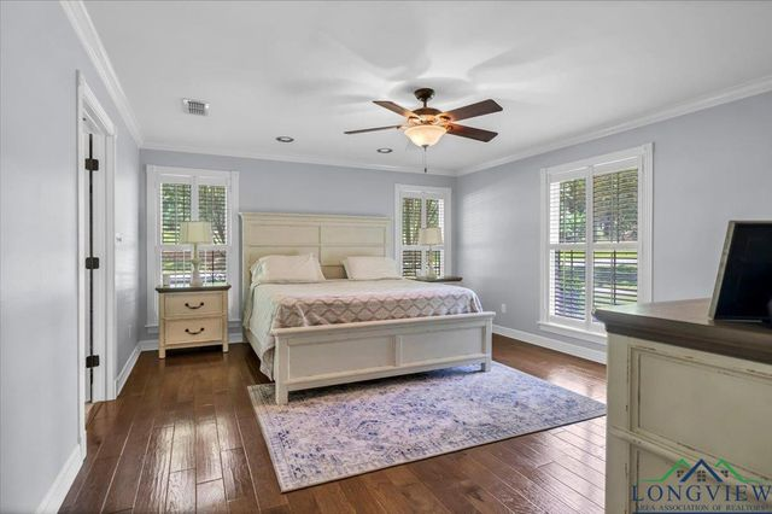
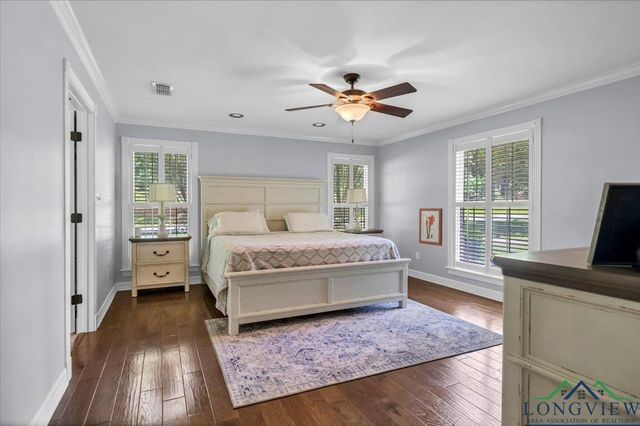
+ wall art (430, 226)
